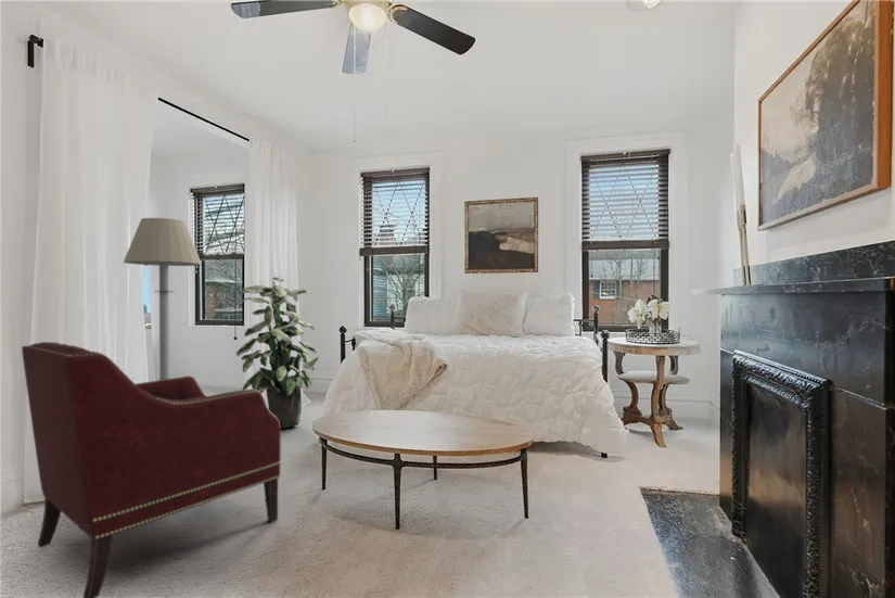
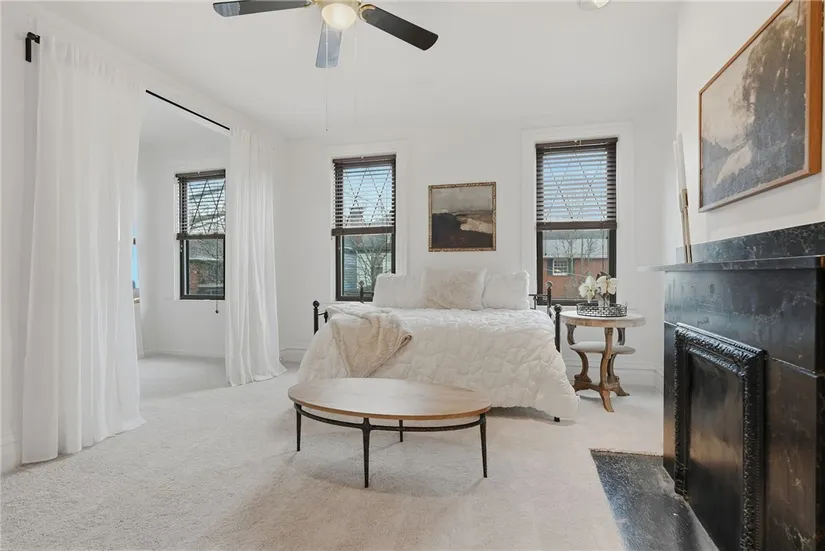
- armchair (159, 434)
- floor lamp (164, 344)
- indoor plant (278, 352)
